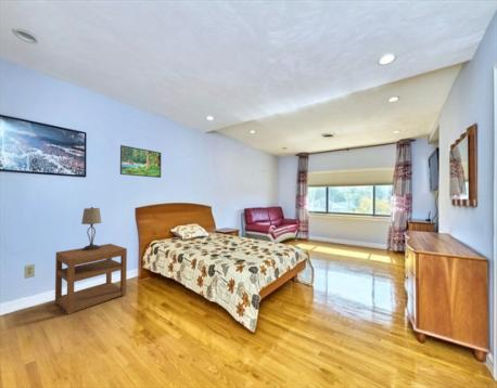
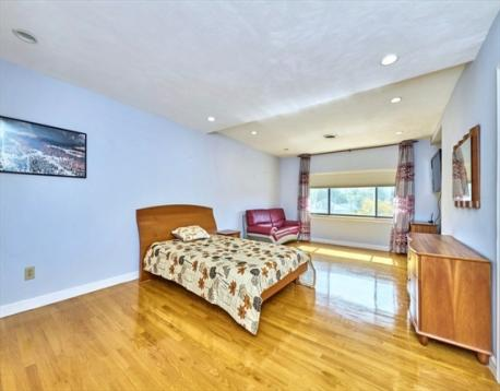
- table lamp (91, 228)
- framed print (142, 163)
- nightstand (92, 273)
